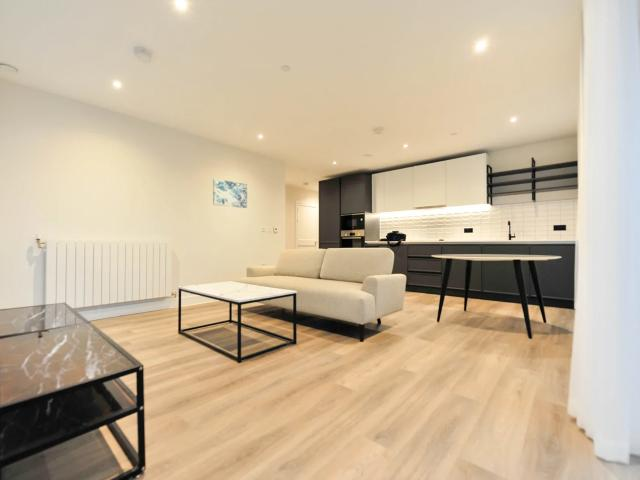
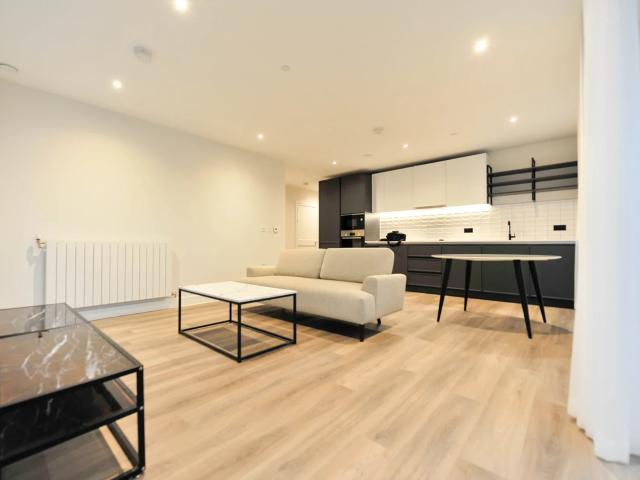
- wall art (230, 194)
